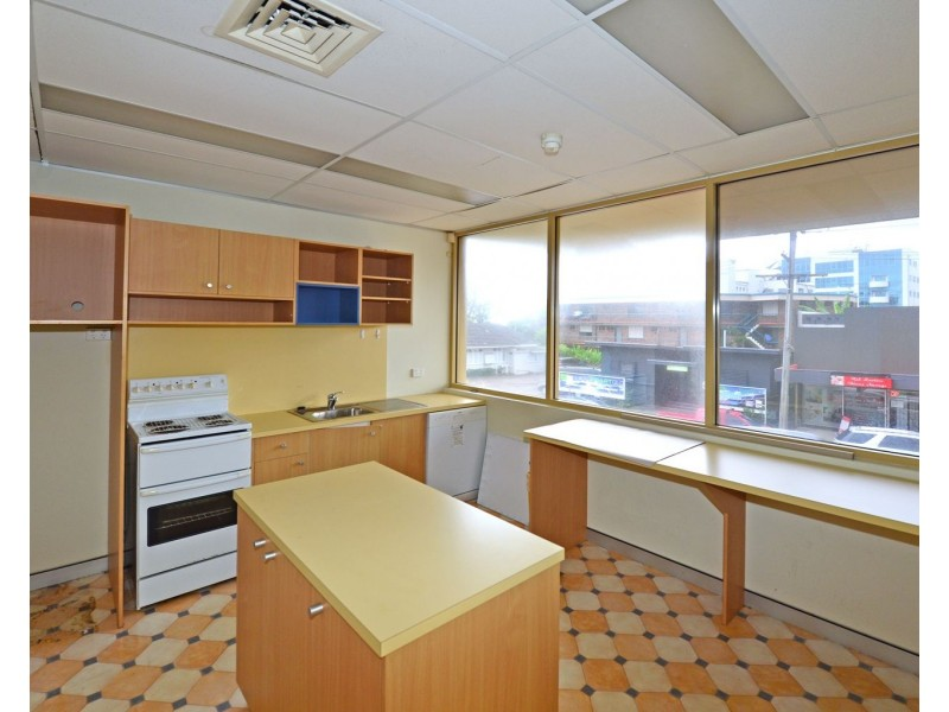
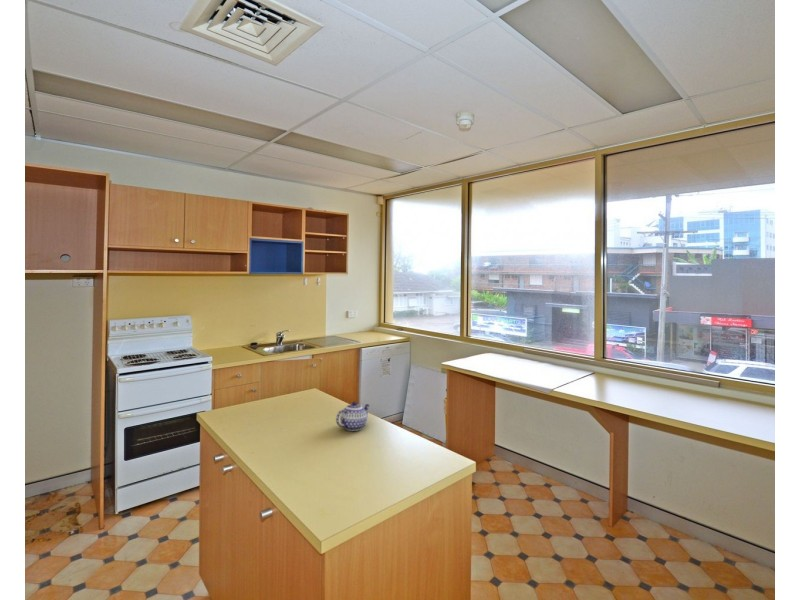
+ teapot (353, 414)
